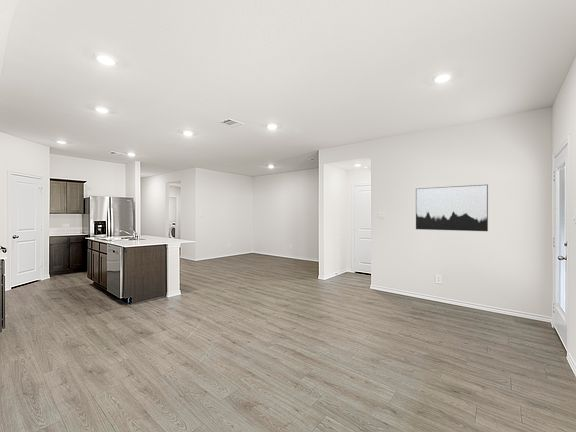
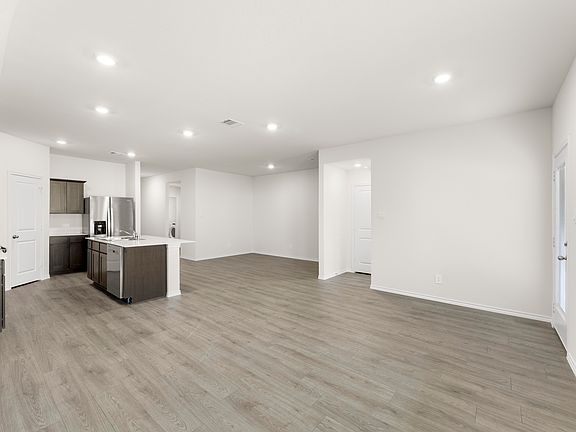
- wall art (449, 208)
